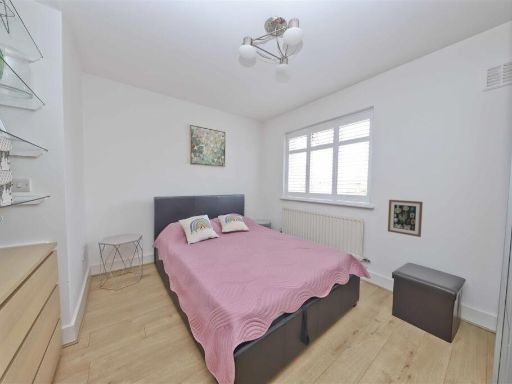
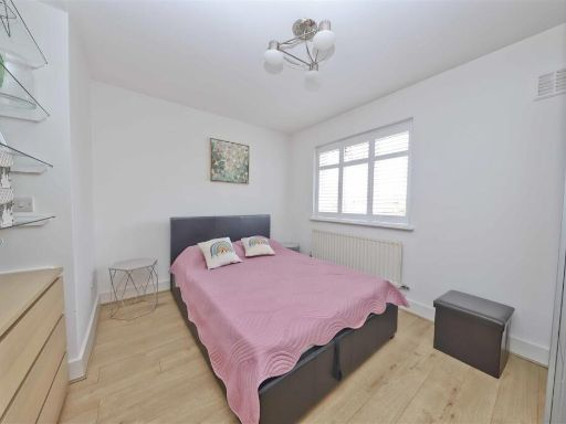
- wall art (404, 217)
